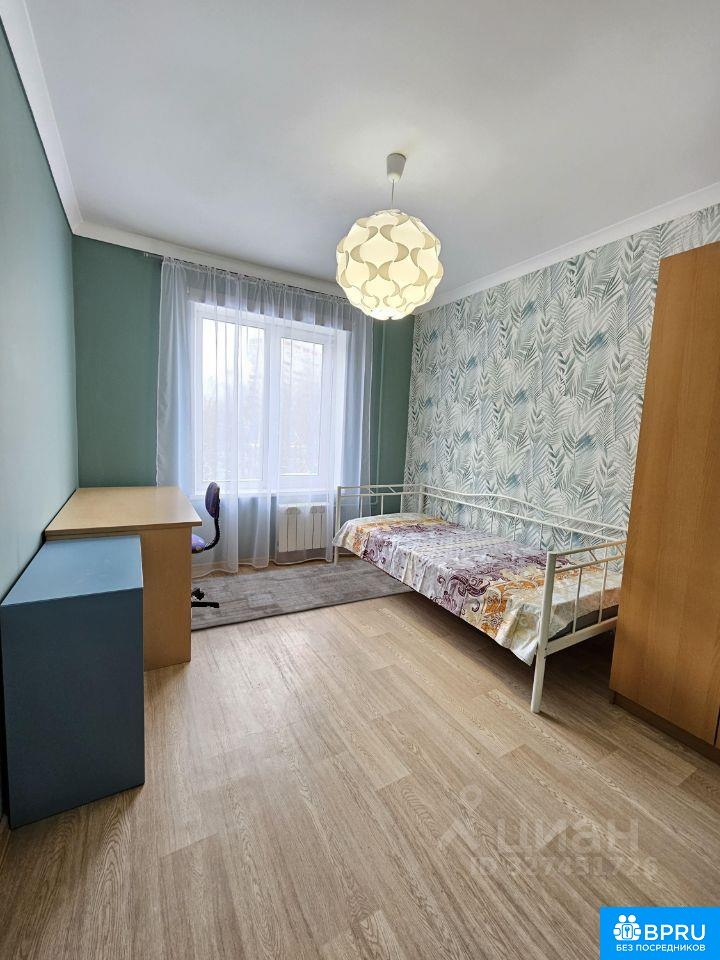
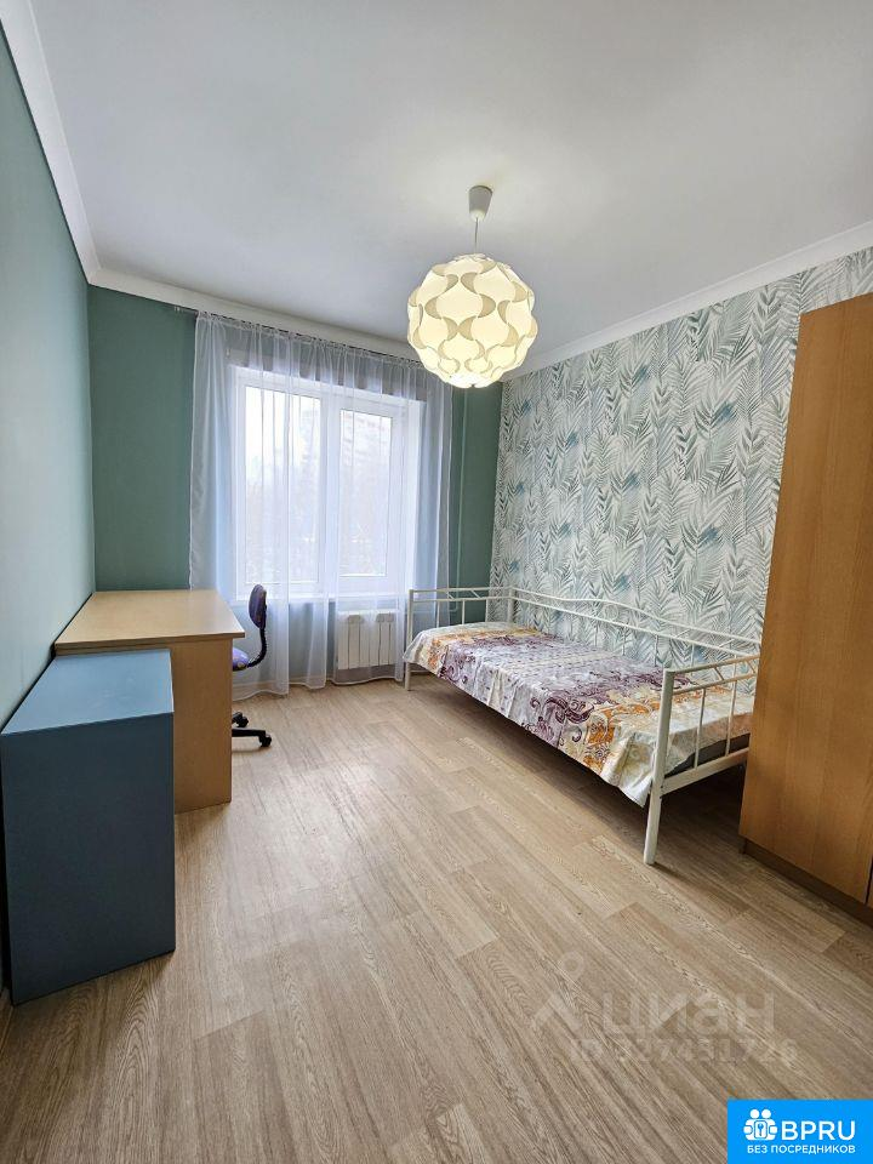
- rug (324, 582)
